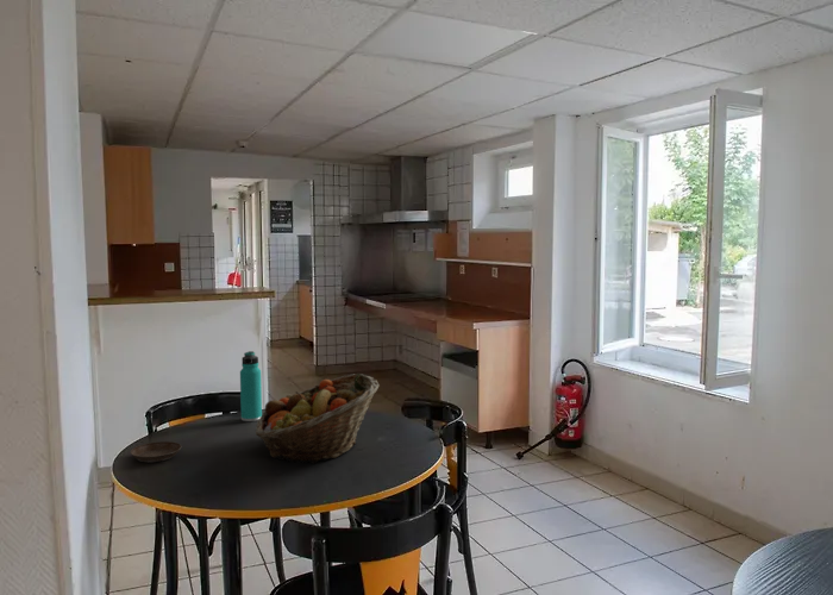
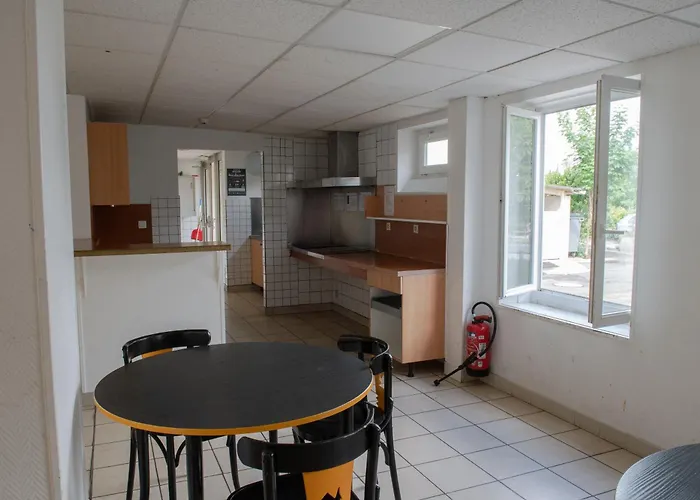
- saucer (156, 452)
- thermos bottle (250, 384)
- fruit basket (318, 414)
